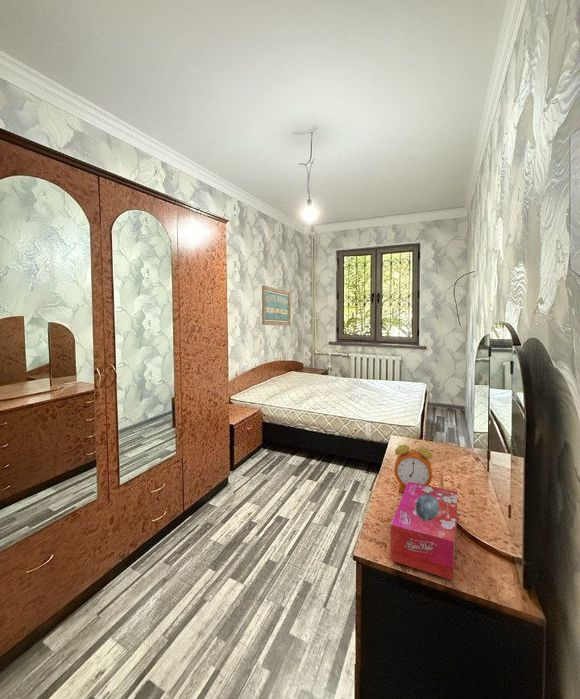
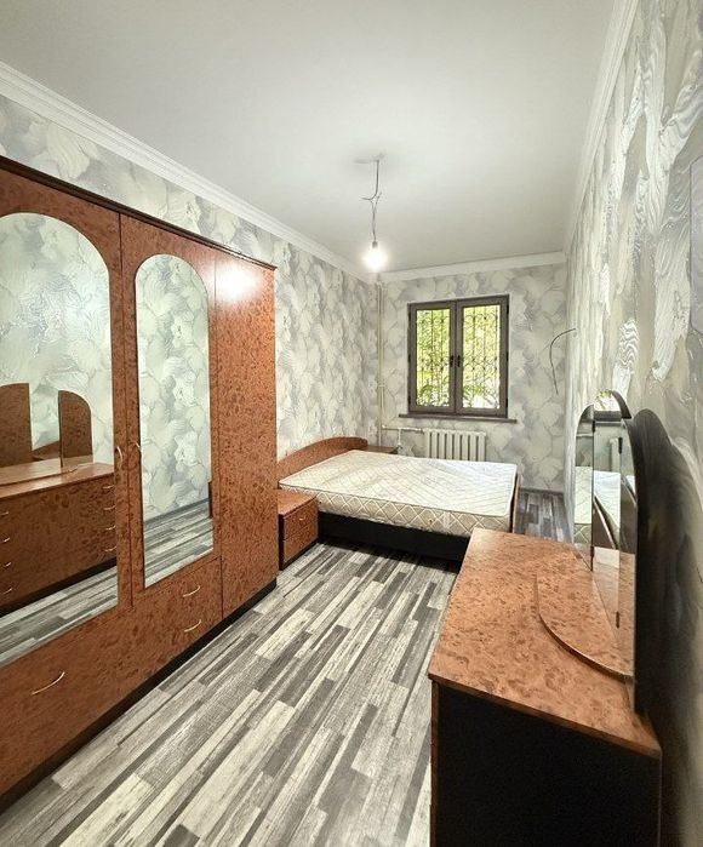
- tissue box (426, 522)
- alarm clock (413, 464)
- wall art (277, 307)
